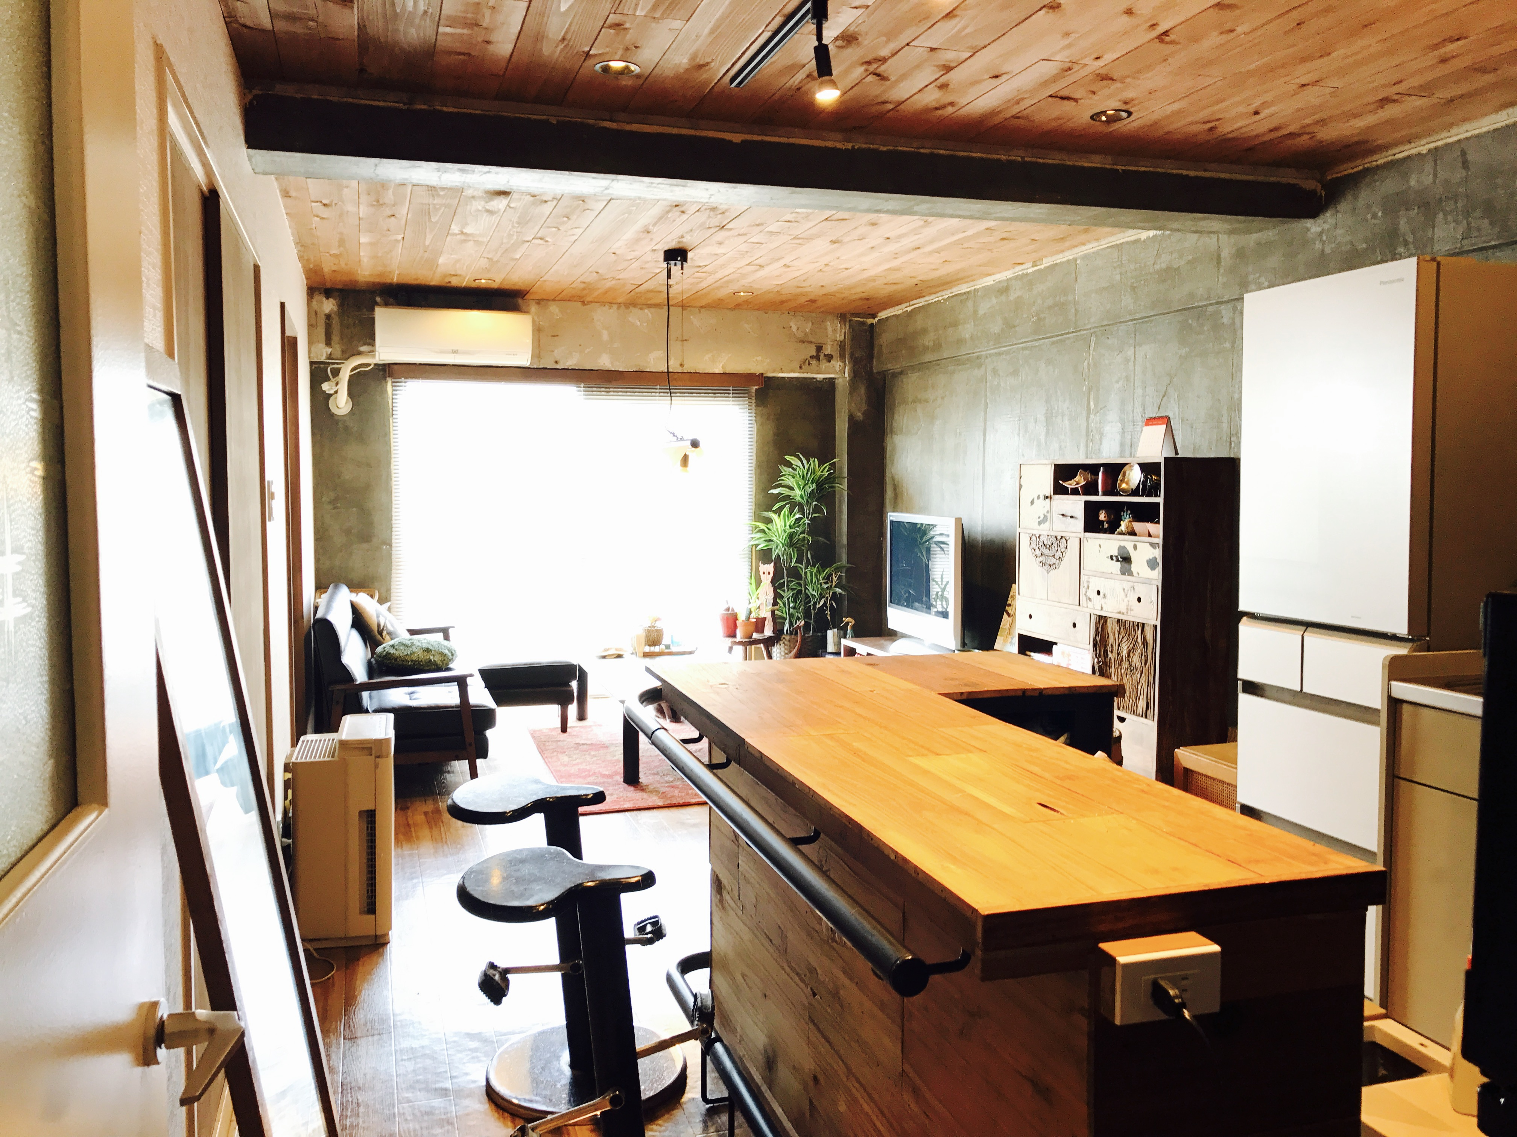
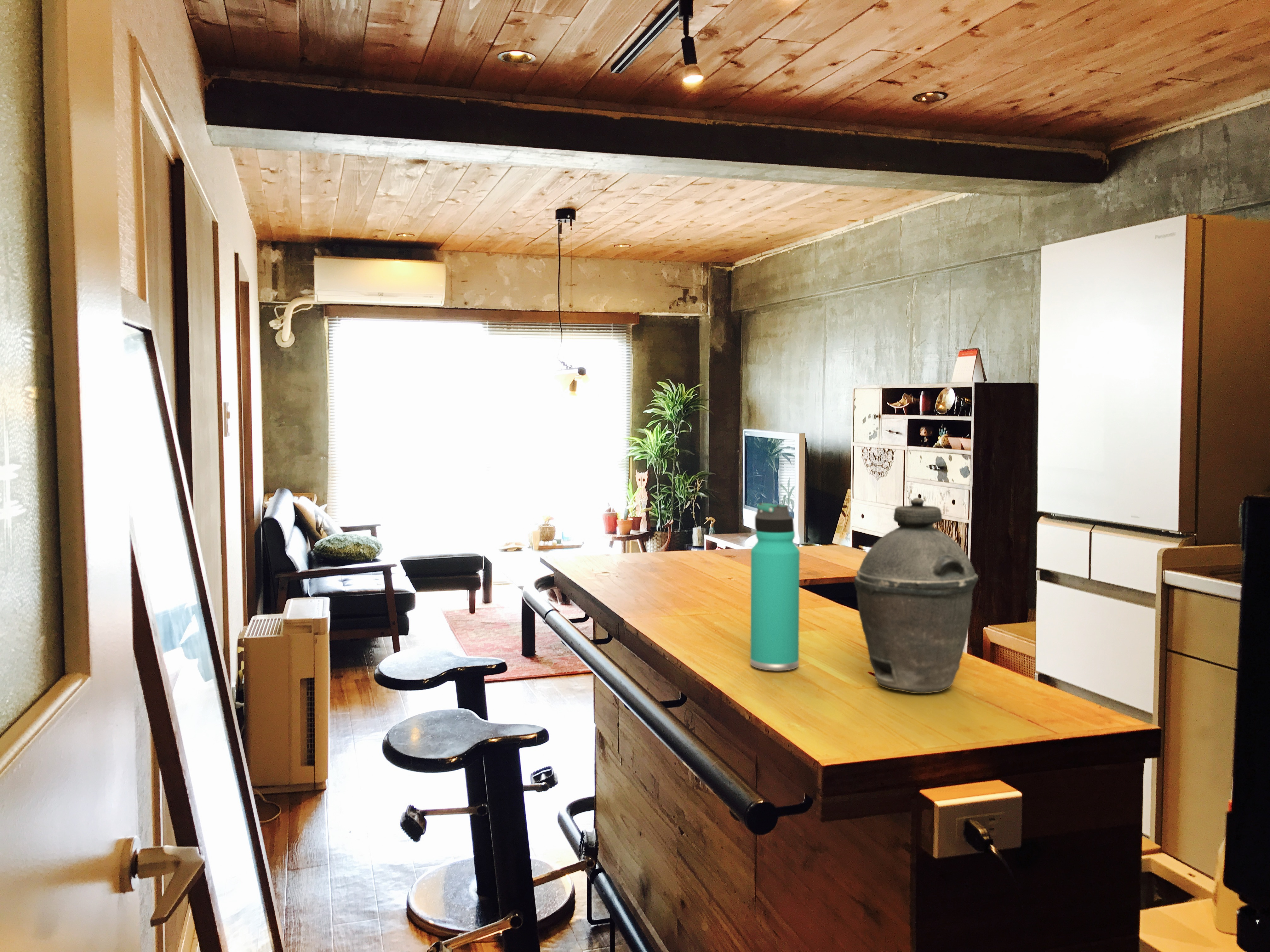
+ kettle (915, 592)
+ thermos bottle (775, 585)
